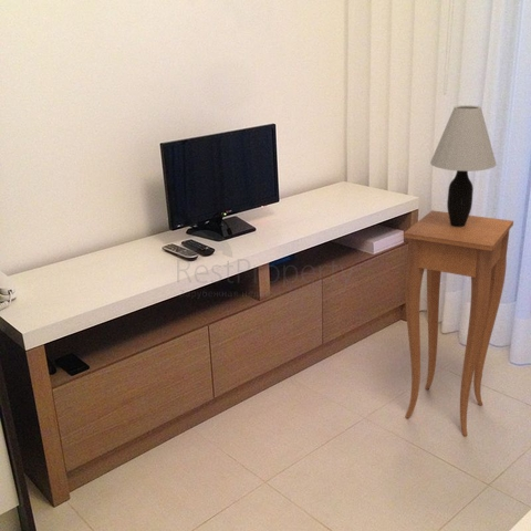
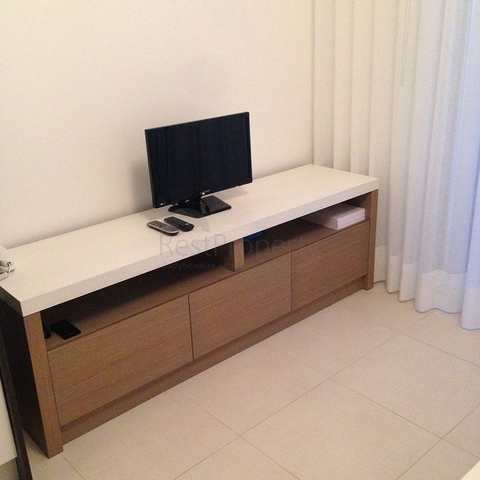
- table lamp (462, 167)
- side table (437, 324)
